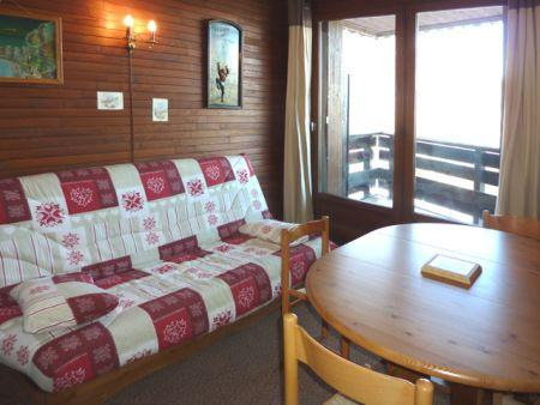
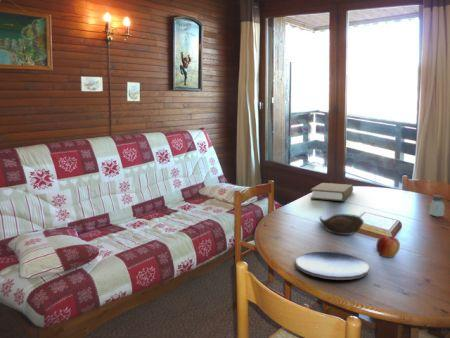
+ bowl (336, 223)
+ apple (388, 245)
+ plate (331, 265)
+ saltshaker (437, 205)
+ book (332, 191)
